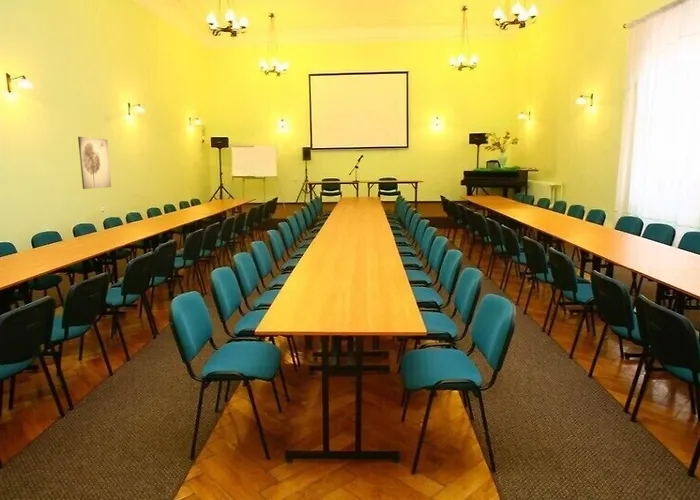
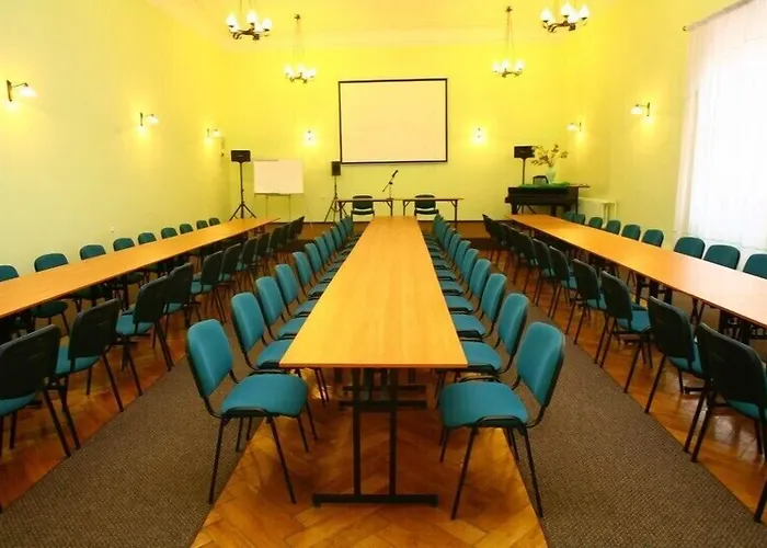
- wall art (95, 163)
